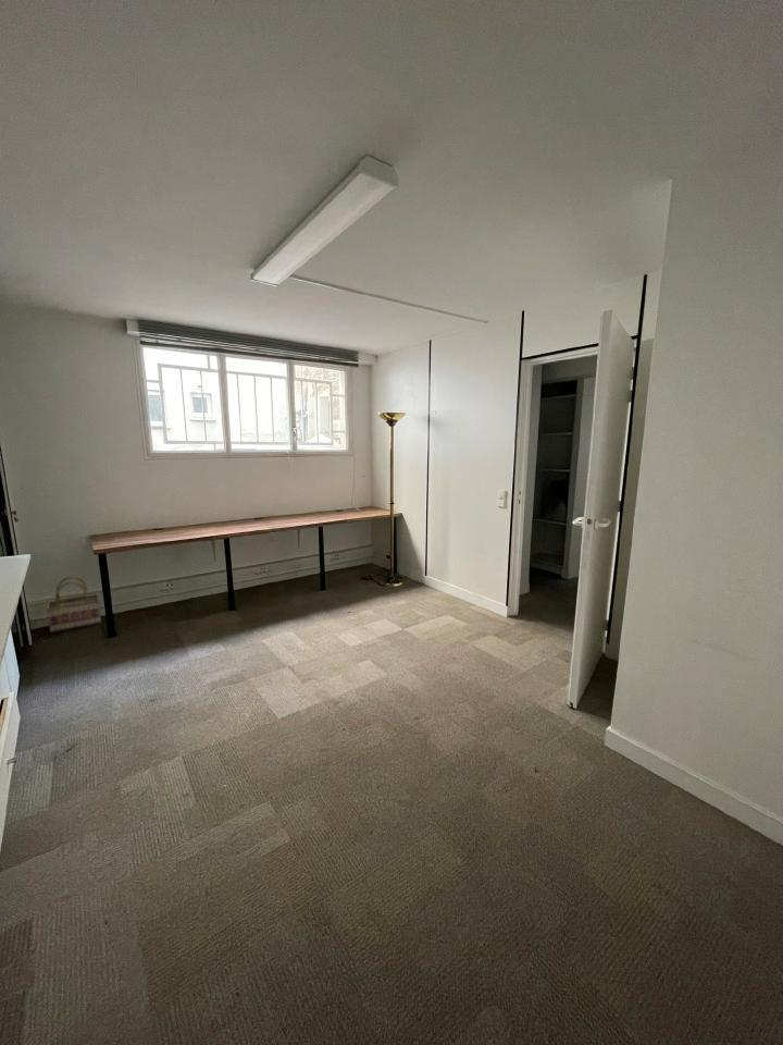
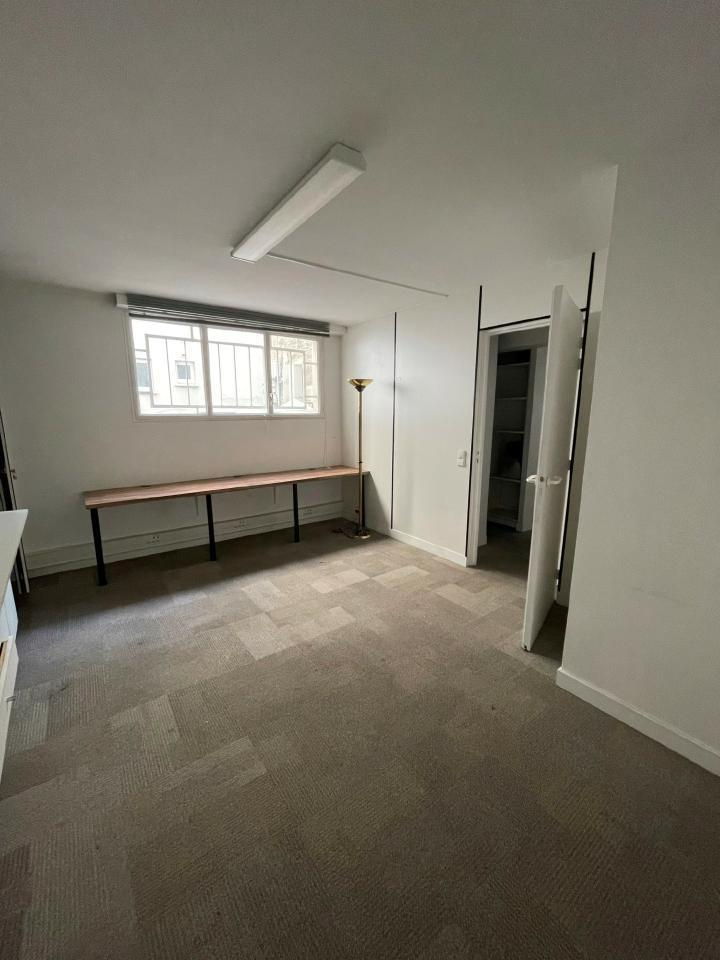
- basket (73, 601)
